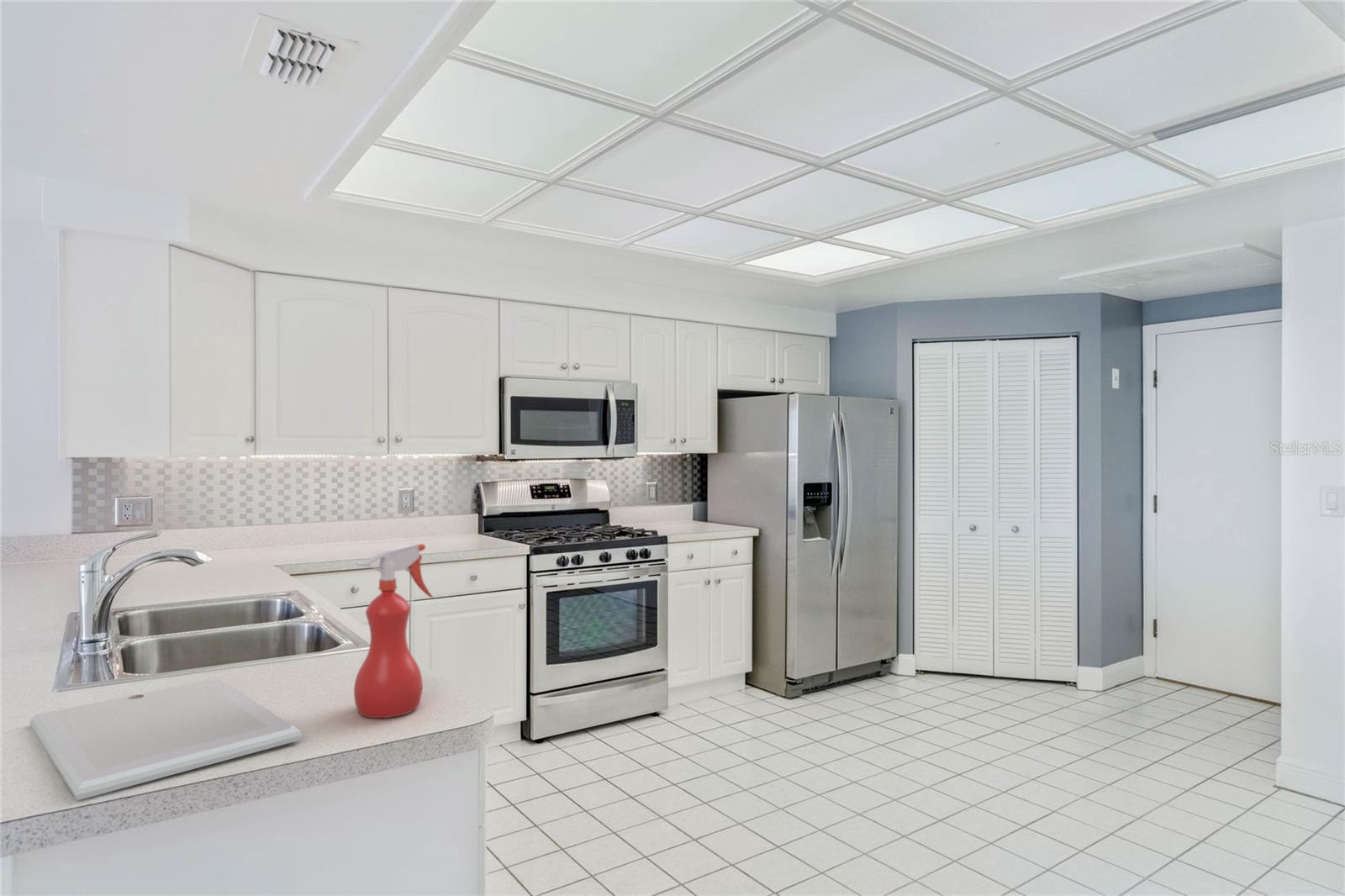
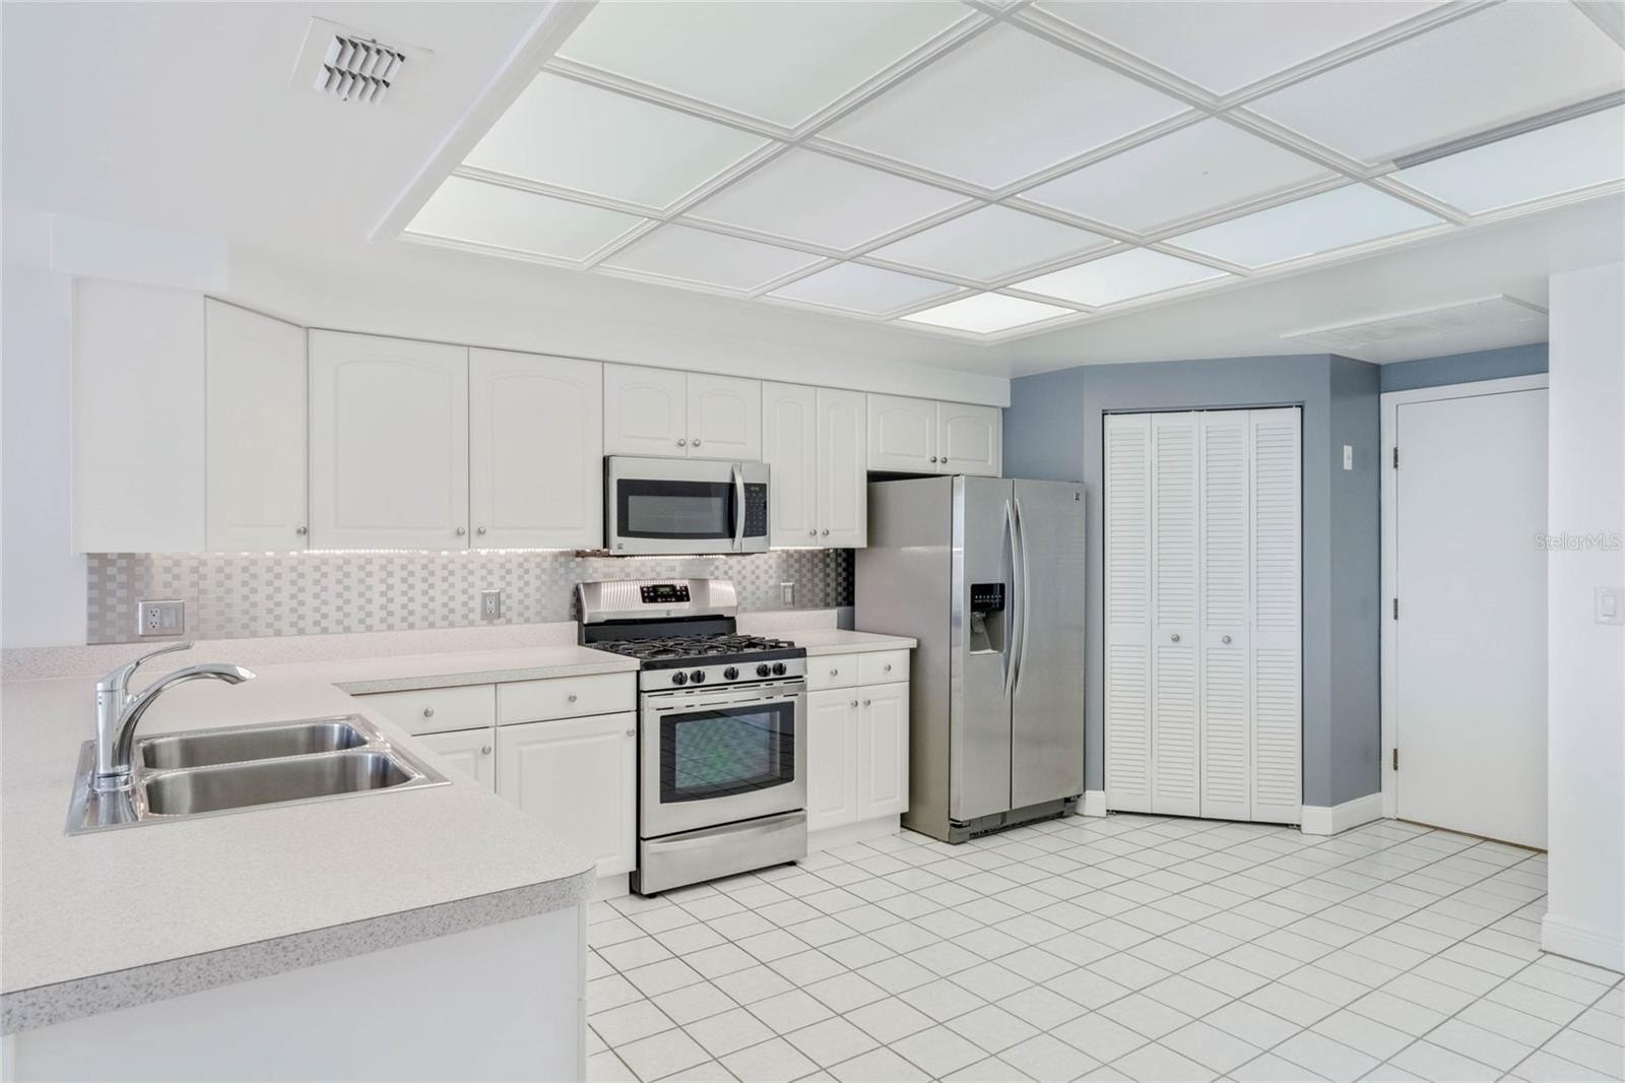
- spray bottle (395, 626)
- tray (162, 727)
